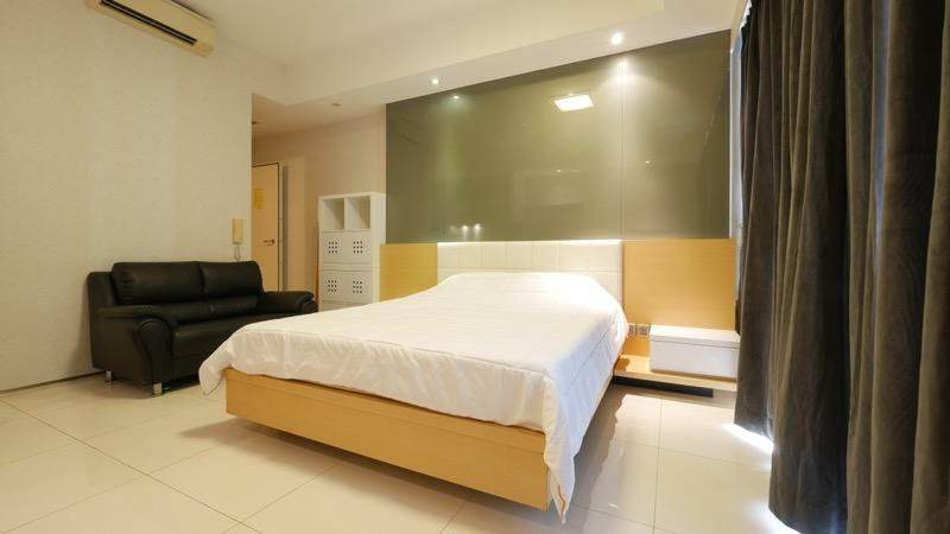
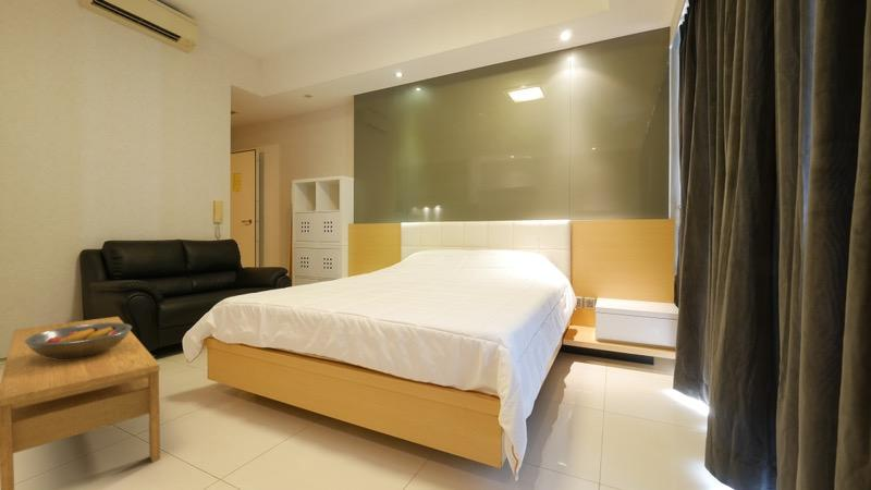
+ fruit bowl (82, 339)
+ coffee table (77, 385)
